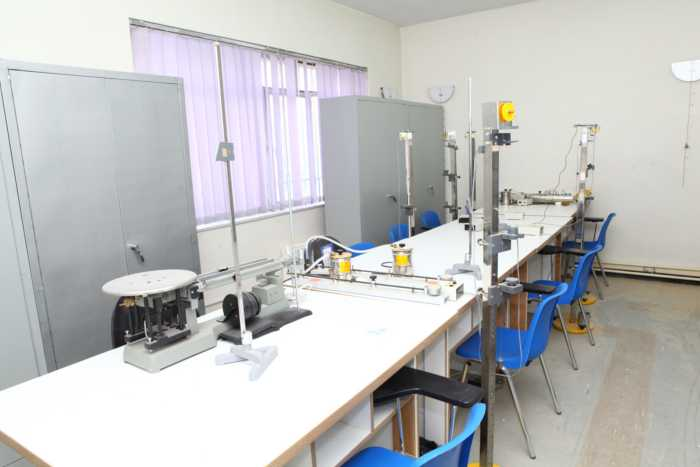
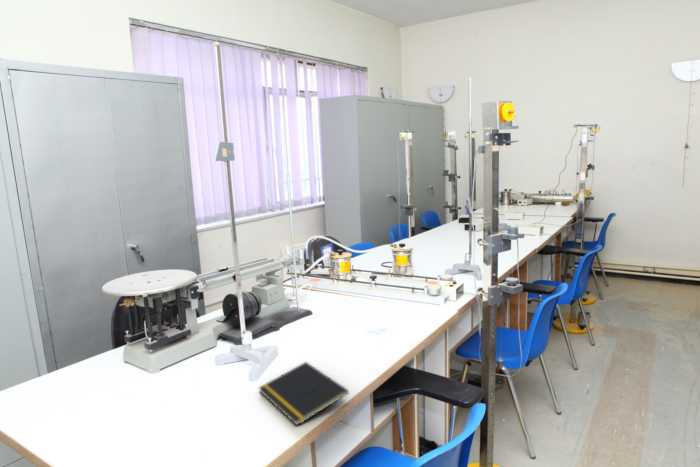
+ notepad (301, 390)
